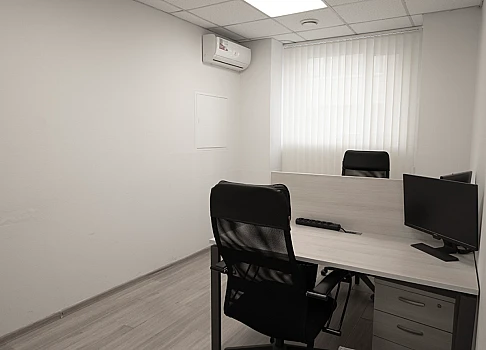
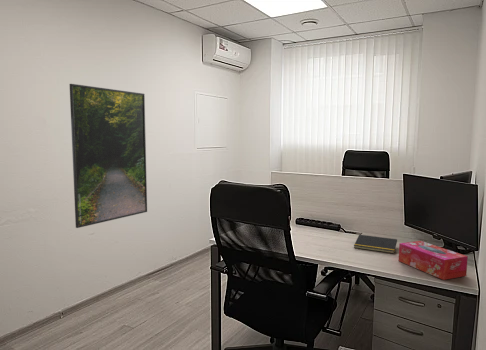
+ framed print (112, 155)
+ tissue box (431, 258)
+ notepad (375, 243)
